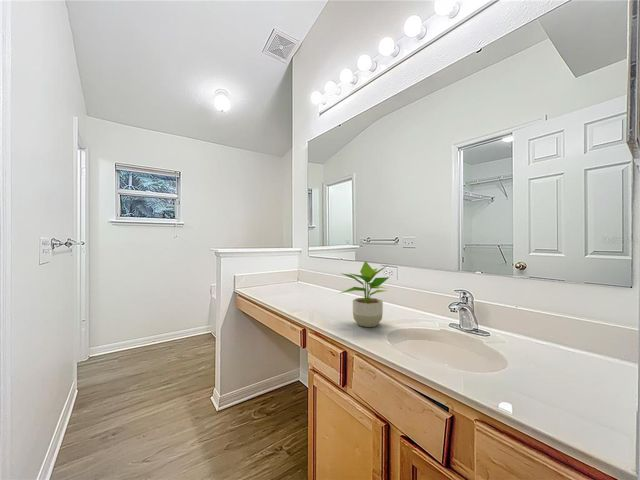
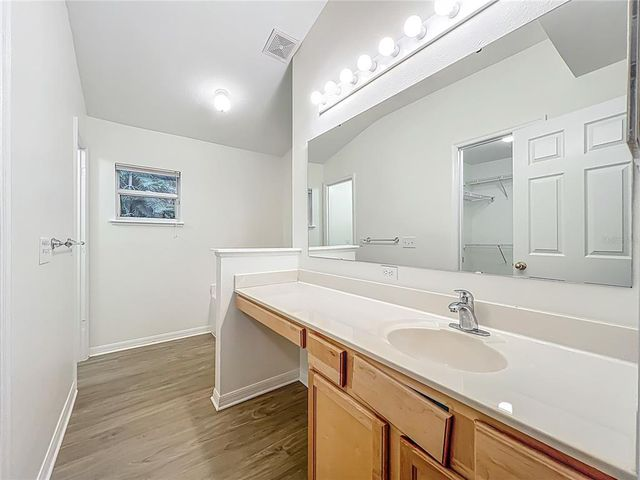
- potted plant (364, 292)
